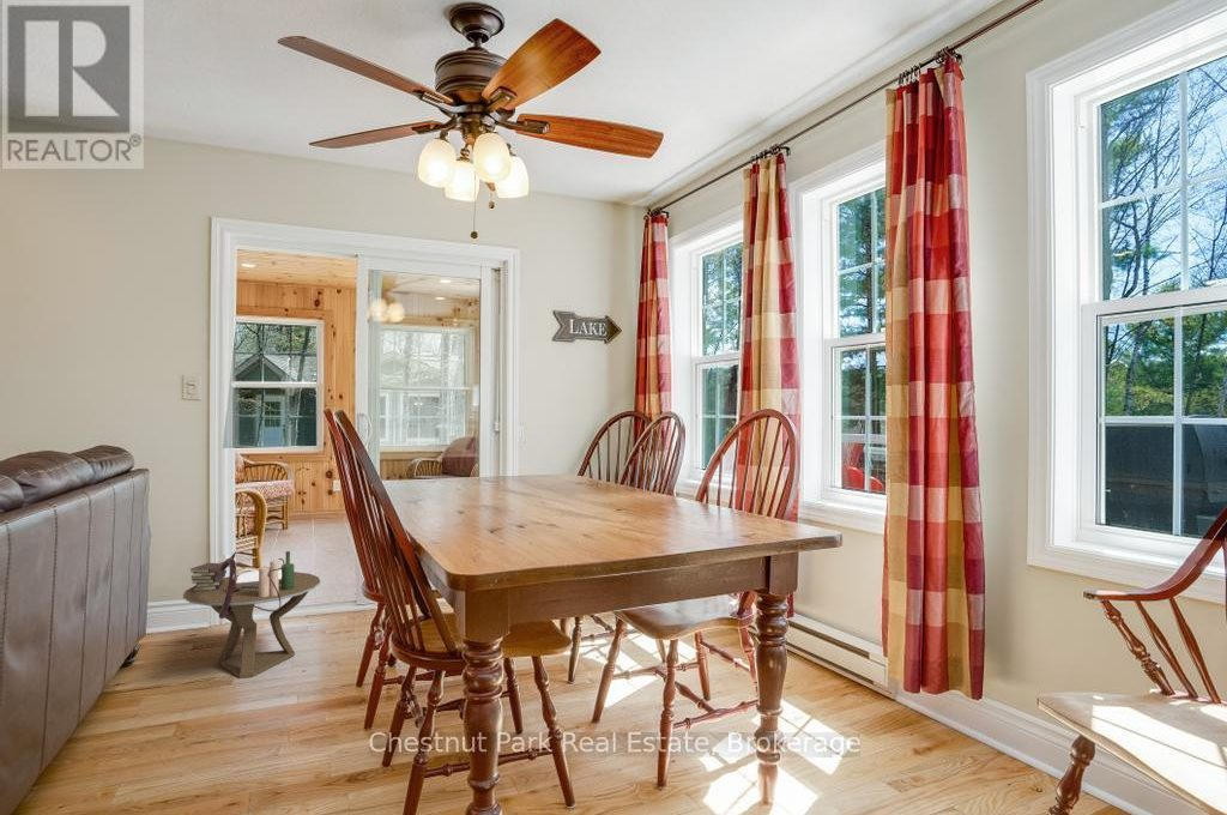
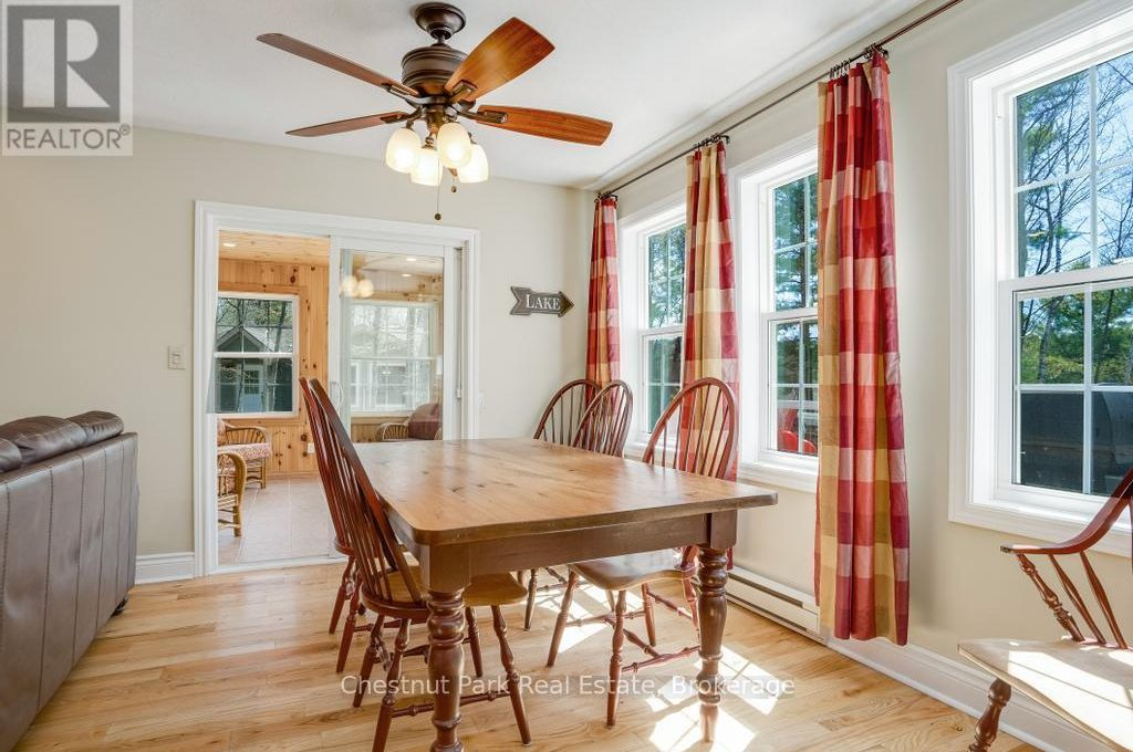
- side table (252, 606)
